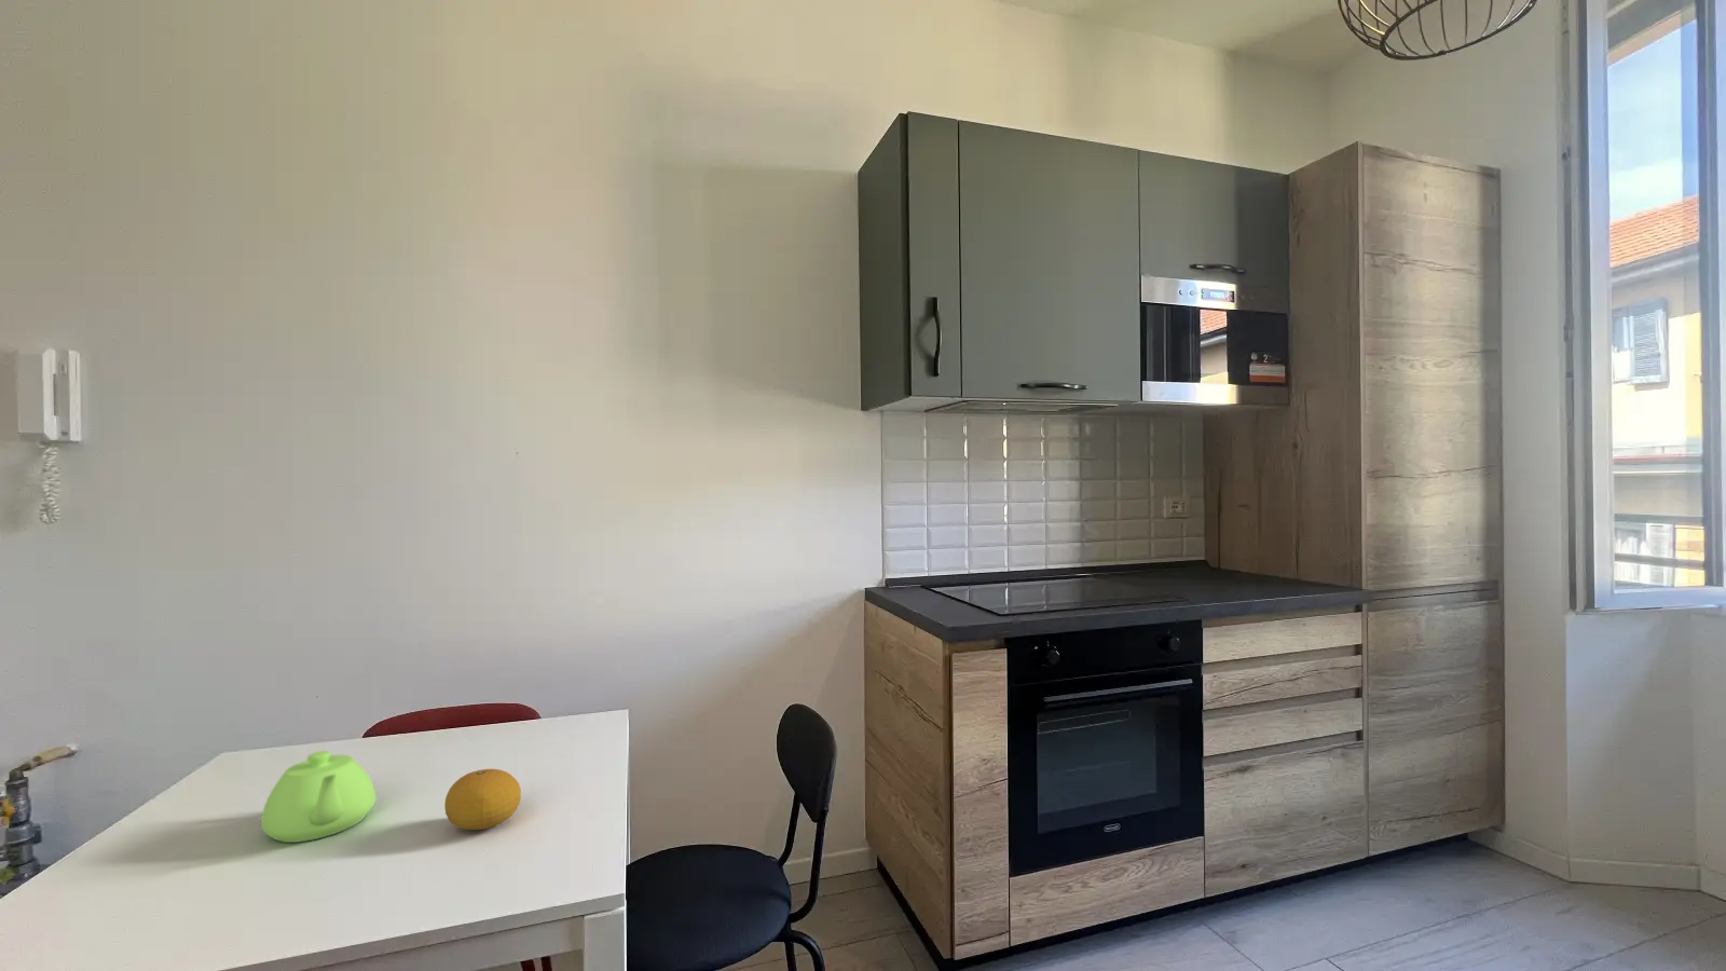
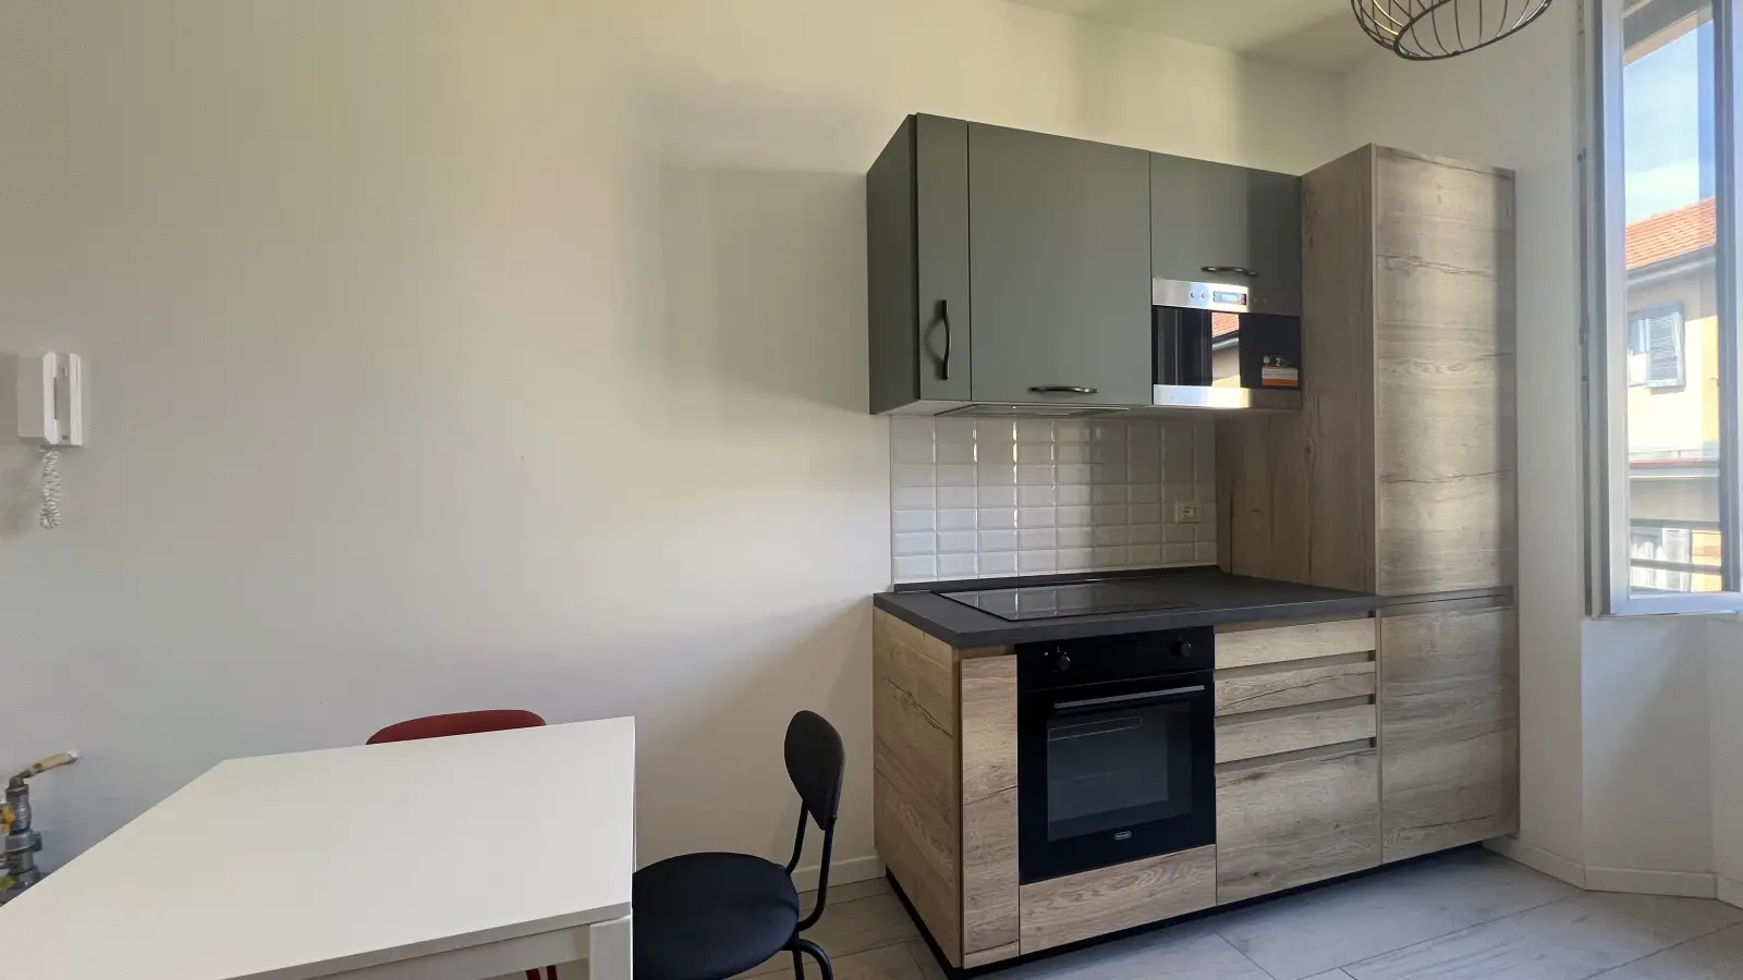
- teapot (320, 790)
- fruit (482, 798)
